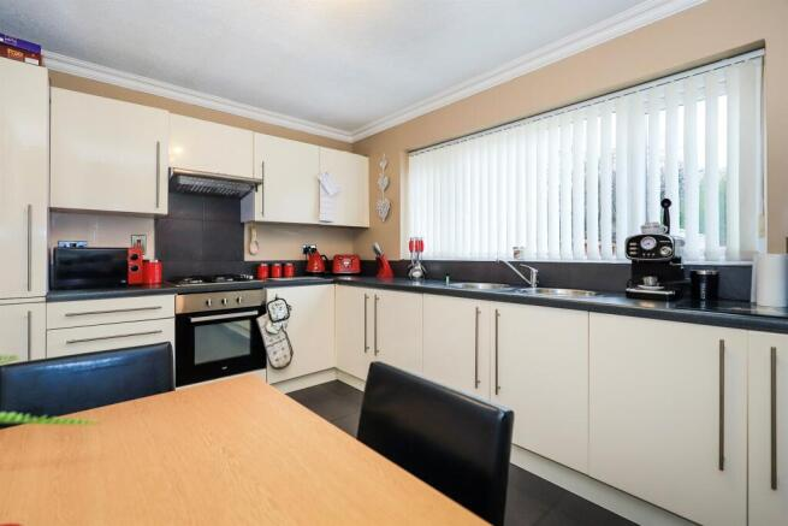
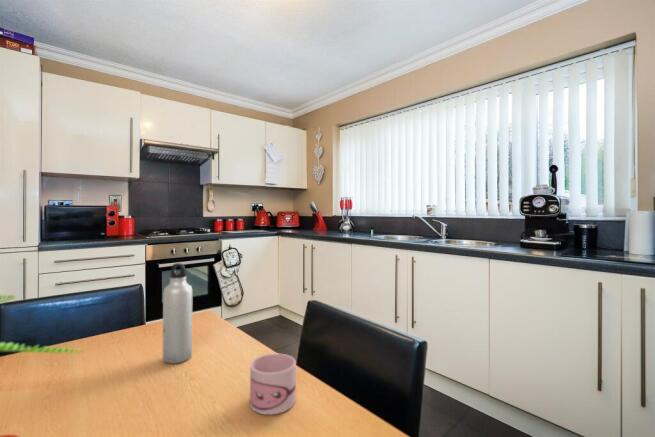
+ water bottle (177, 310)
+ mug (275, 378)
